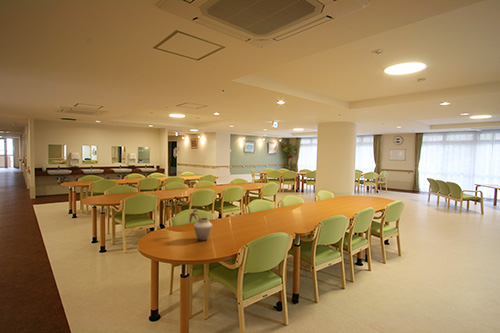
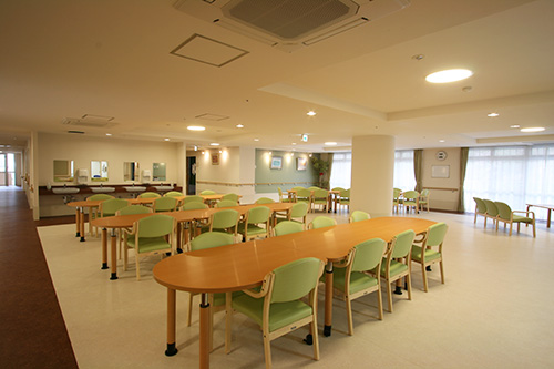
- vase (199, 224)
